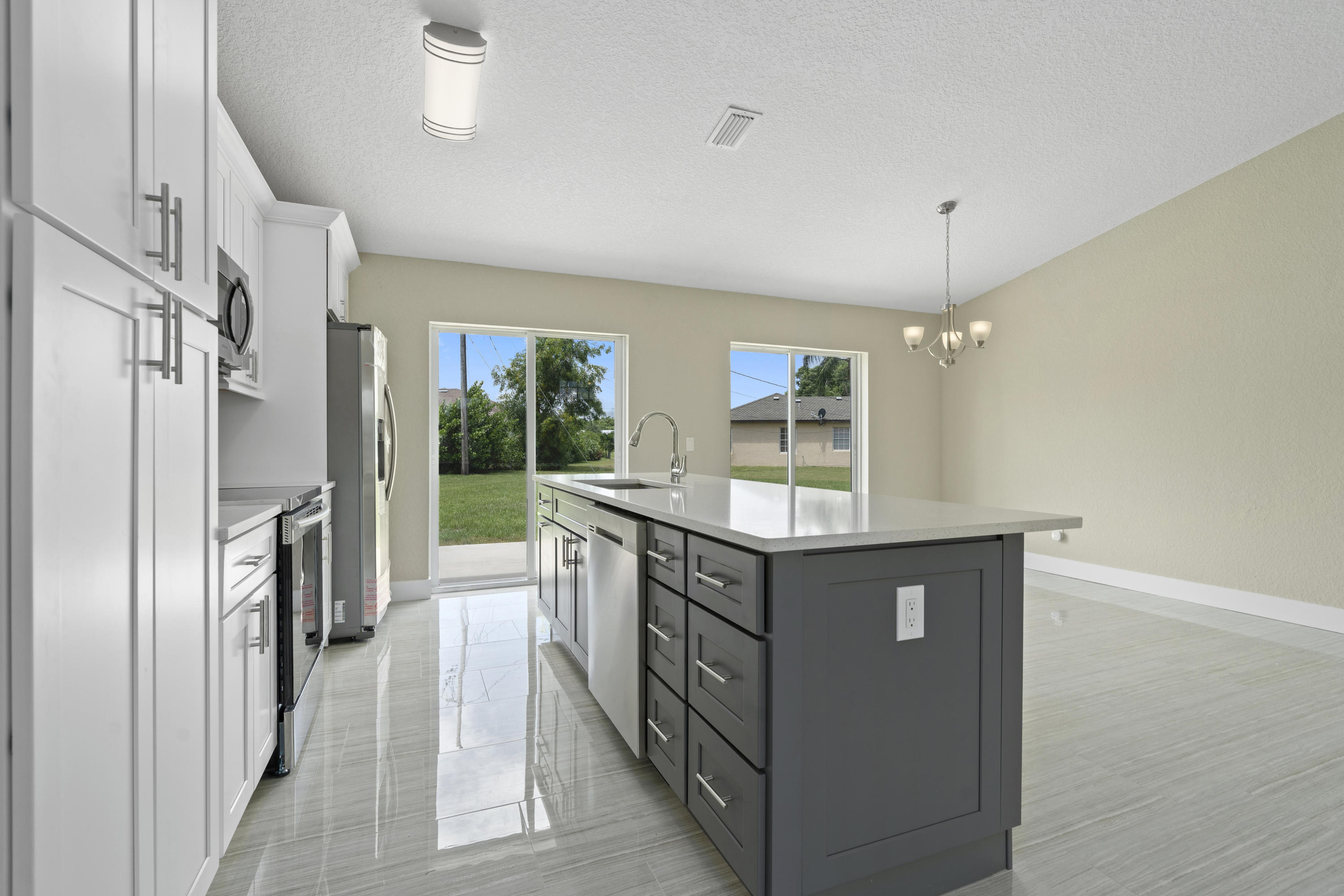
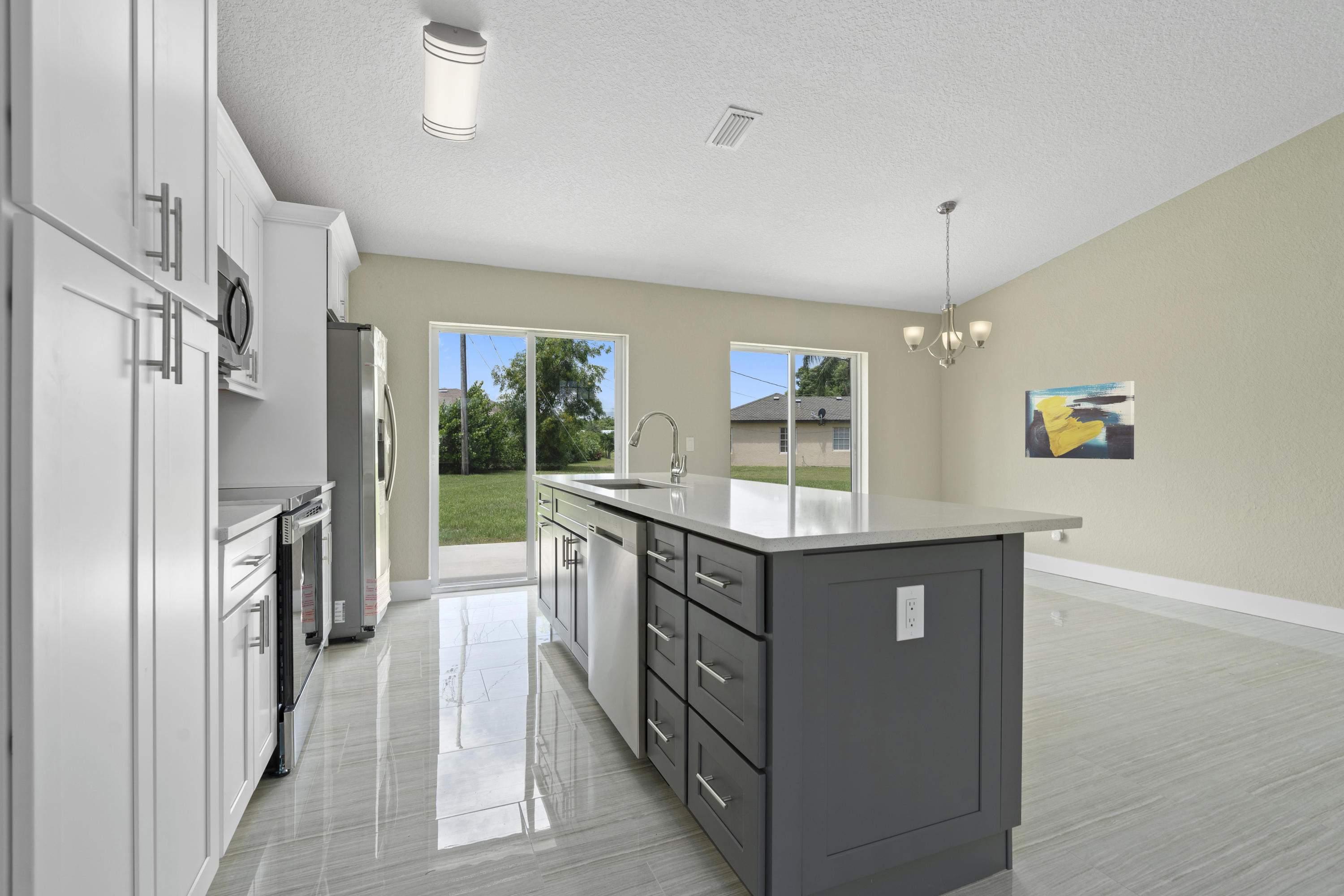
+ wall art (1075, 422)
